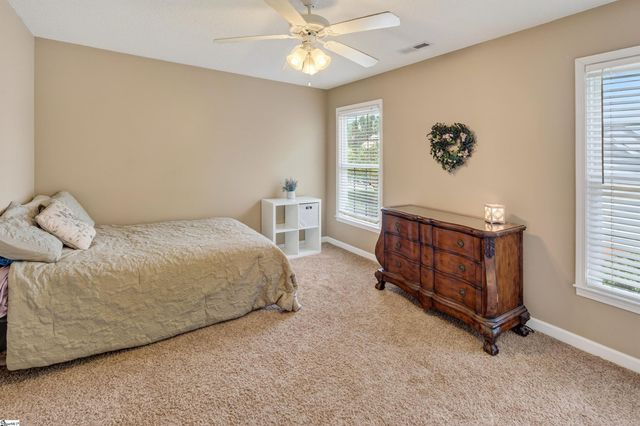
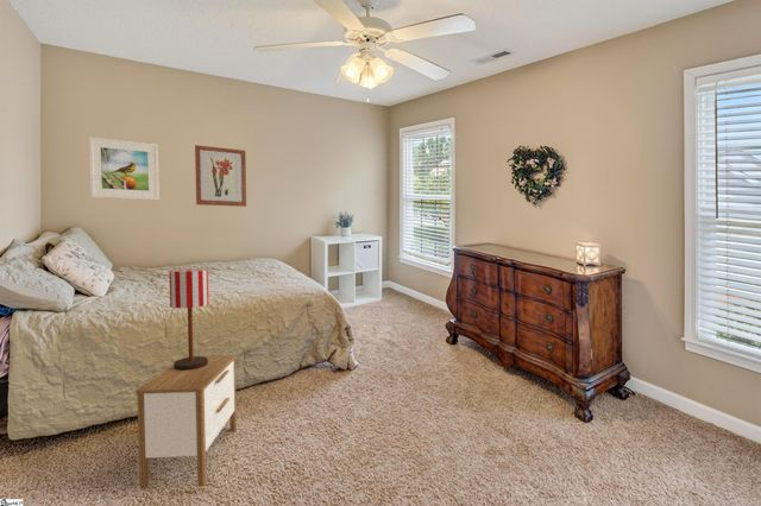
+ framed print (125, 169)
+ nightstand (194, 413)
+ table lamp (189, 317)
+ wall art (221, 176)
